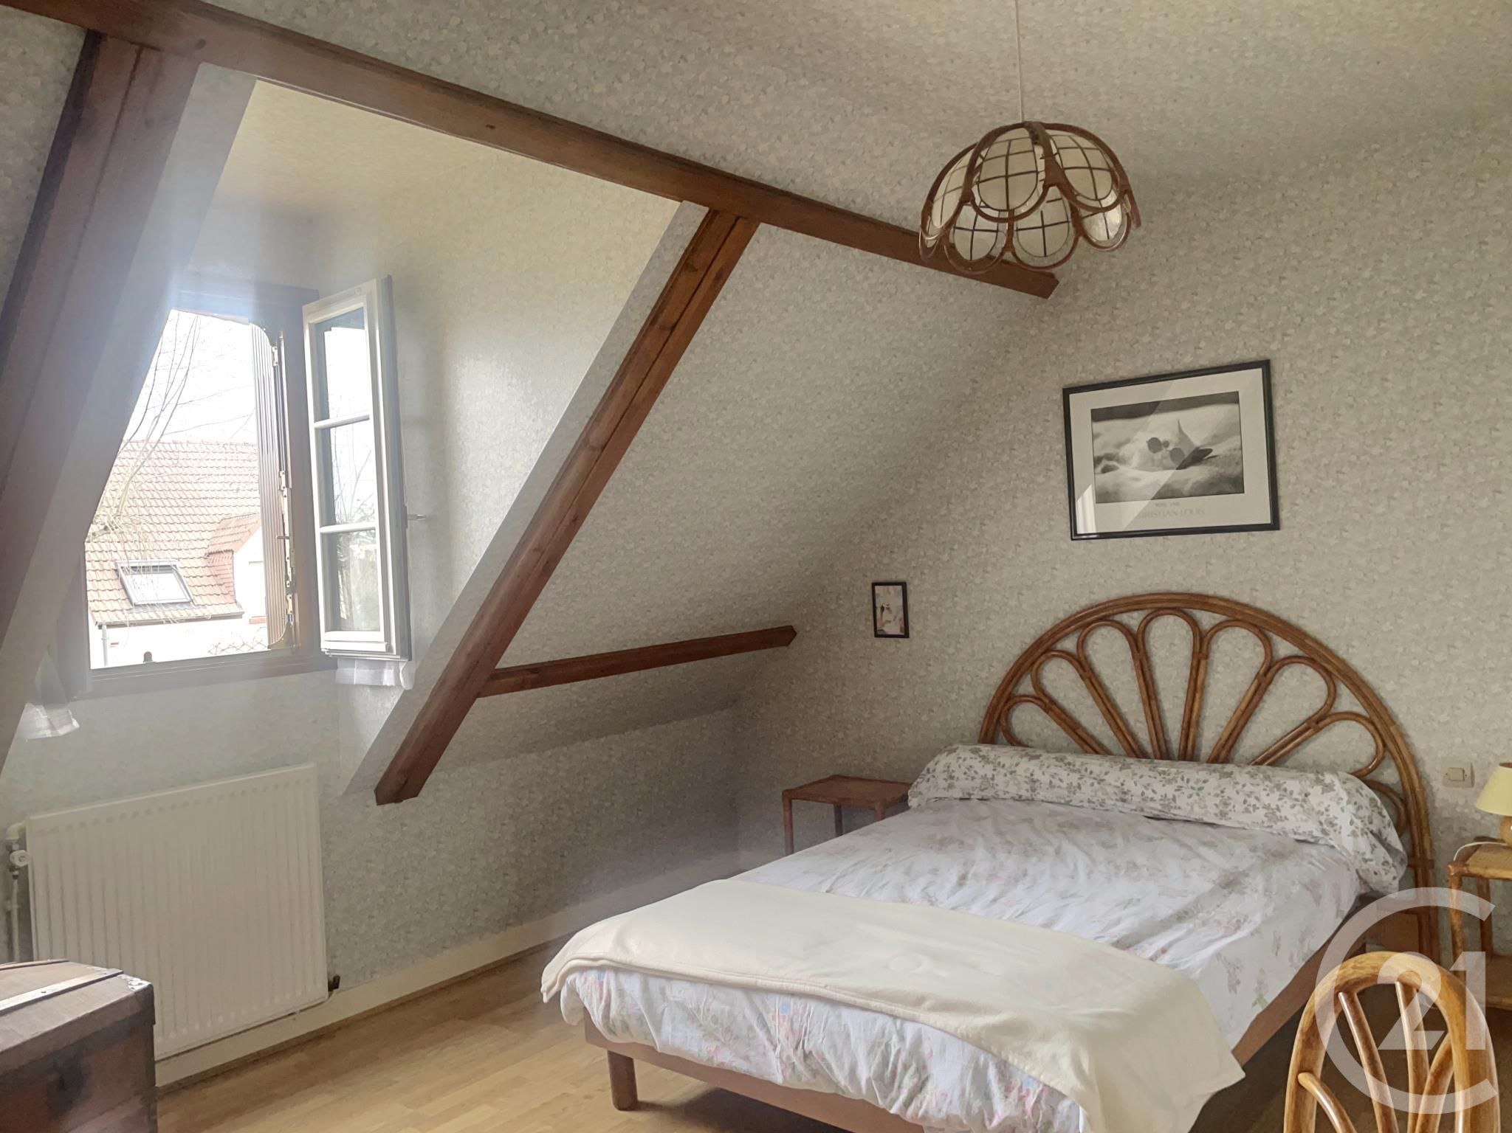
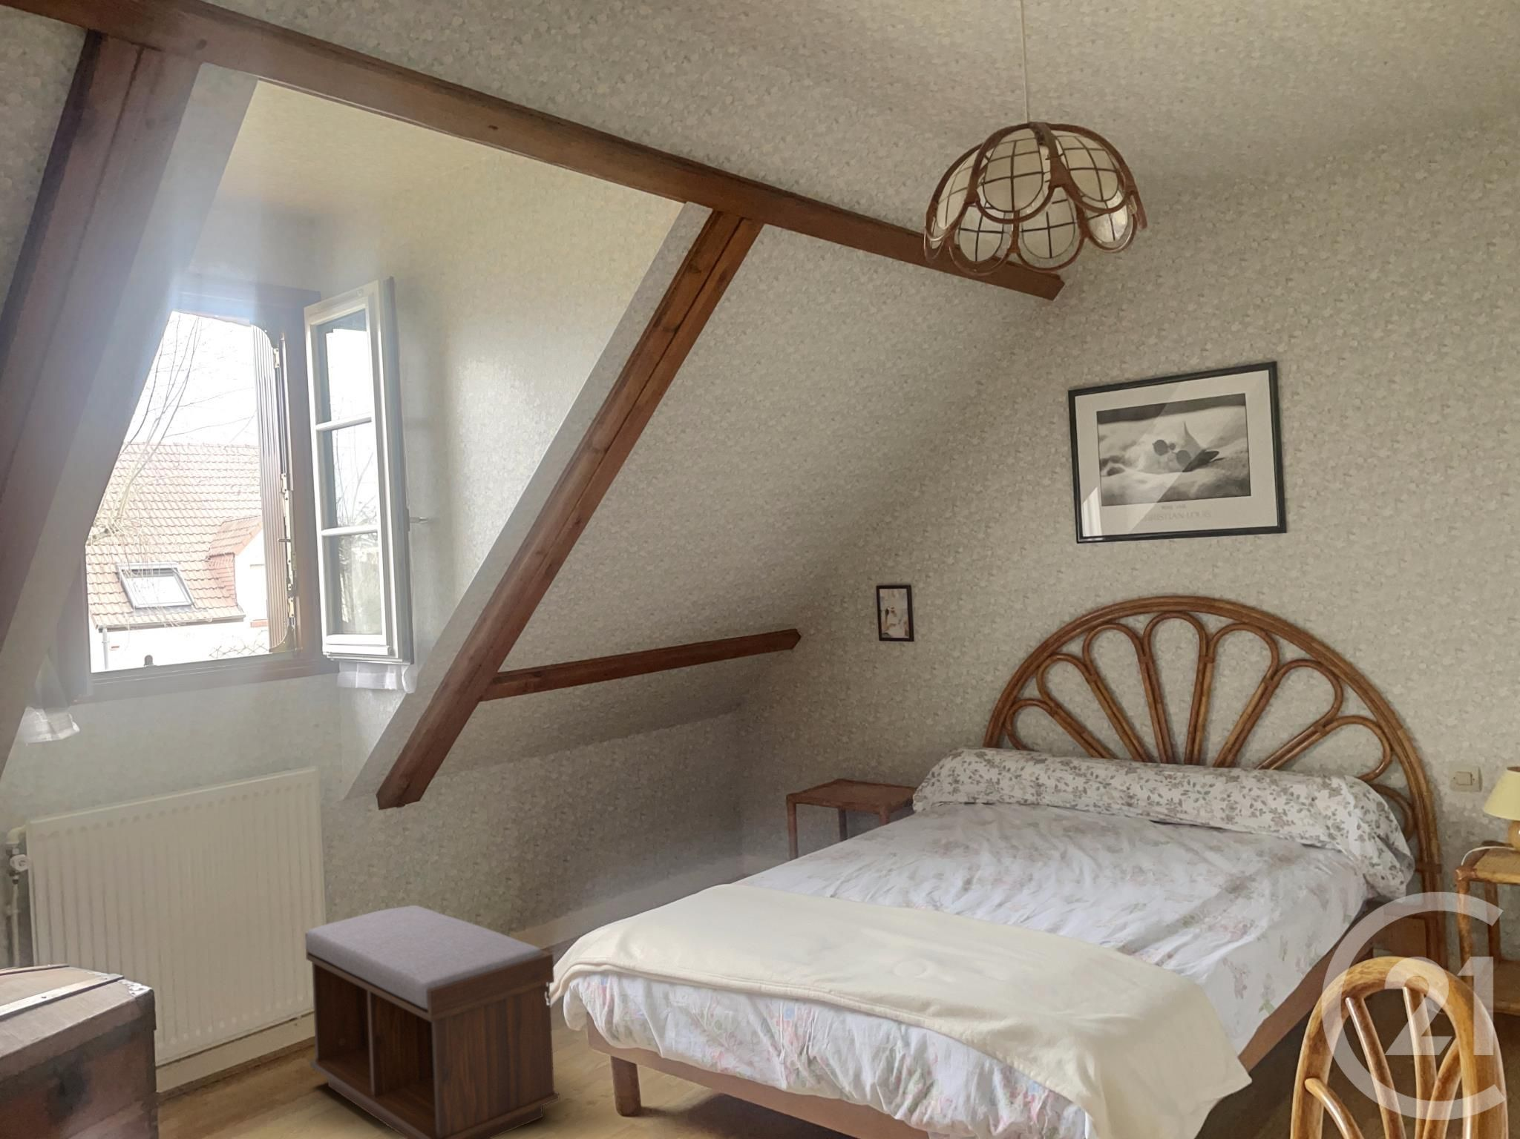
+ bench (425, 1017)
